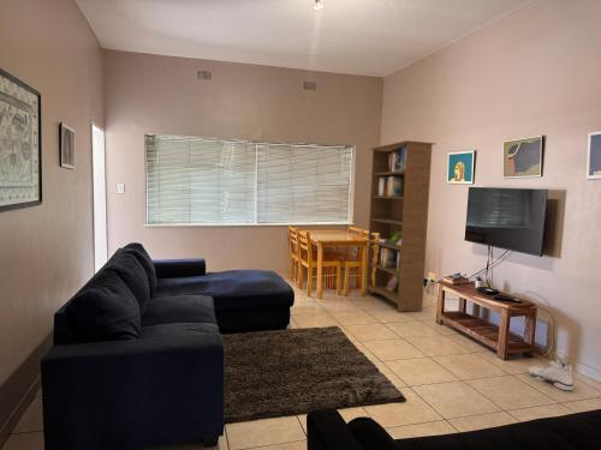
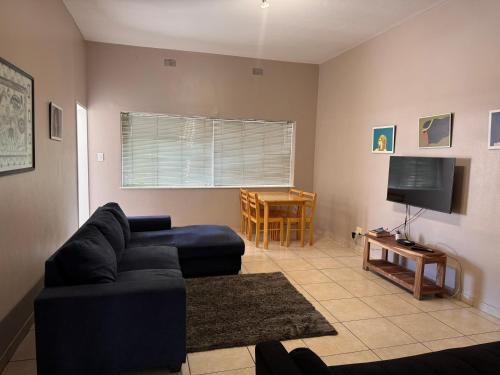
- bookcase (395, 224)
- sneaker (551, 370)
